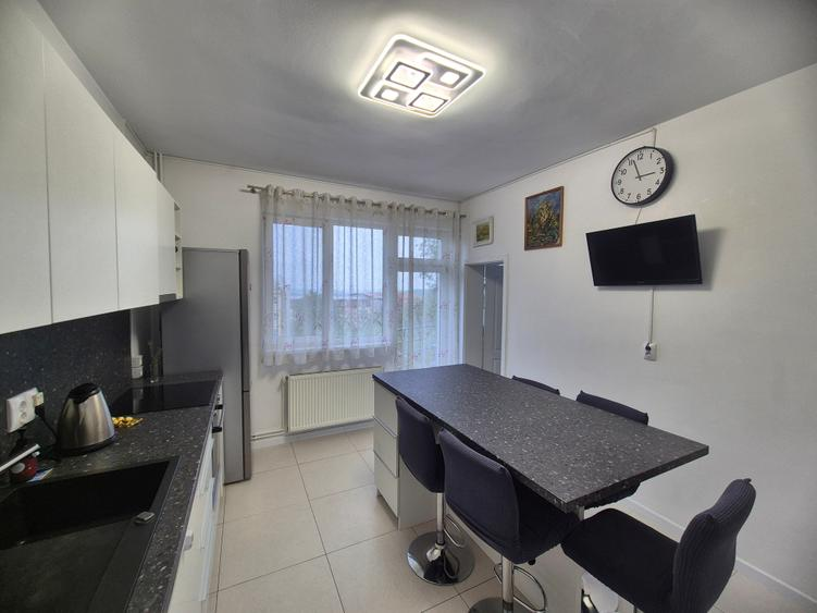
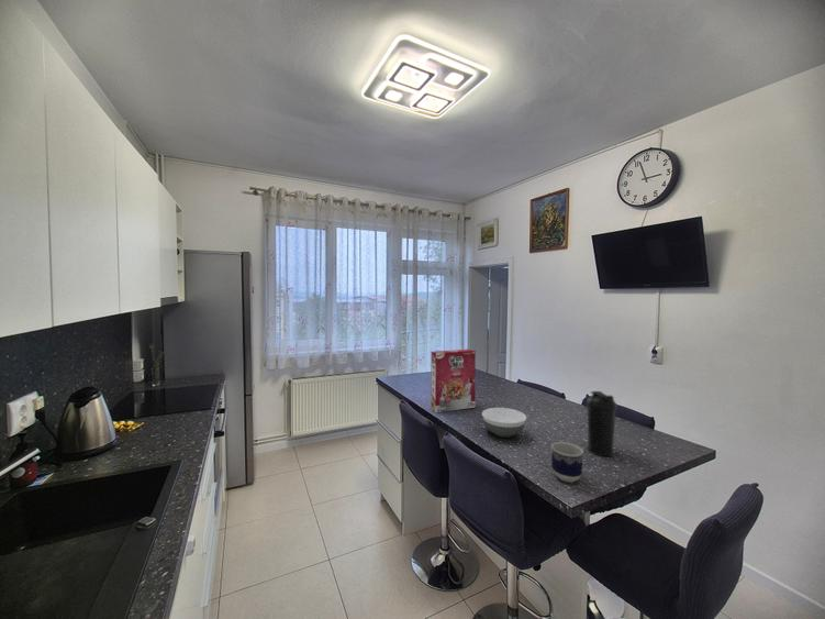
+ bowl (503, 423)
+ water bottle (601, 422)
+ cereal box (453, 379)
+ cup (567, 461)
